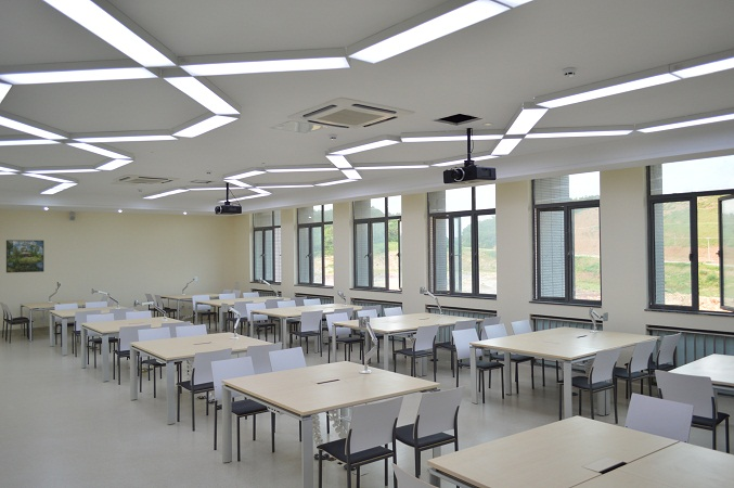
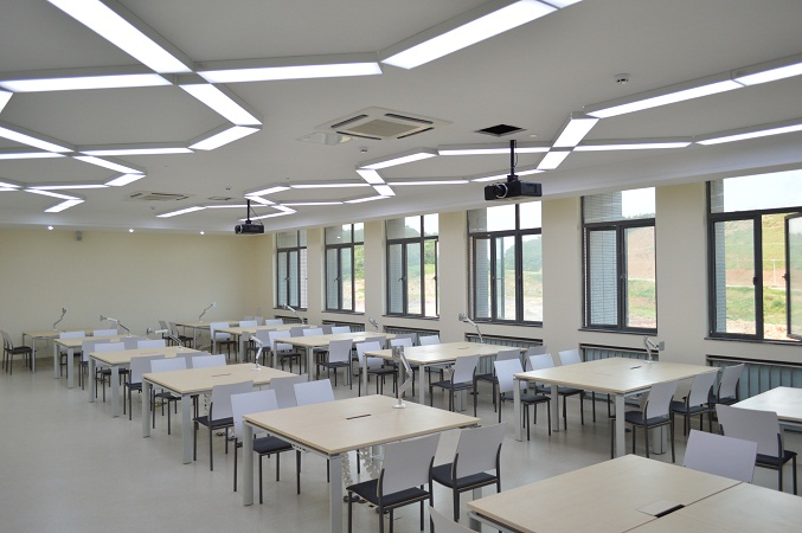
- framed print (25, 256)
